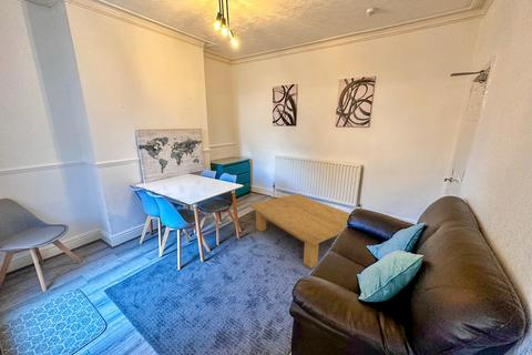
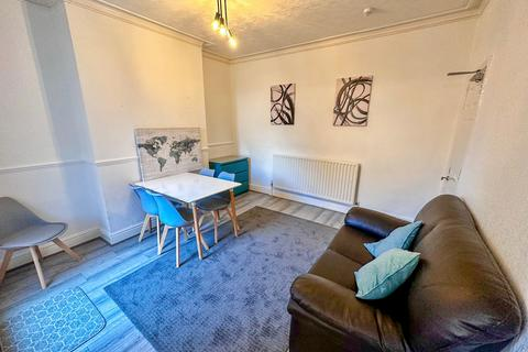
- coffee table (303, 224)
